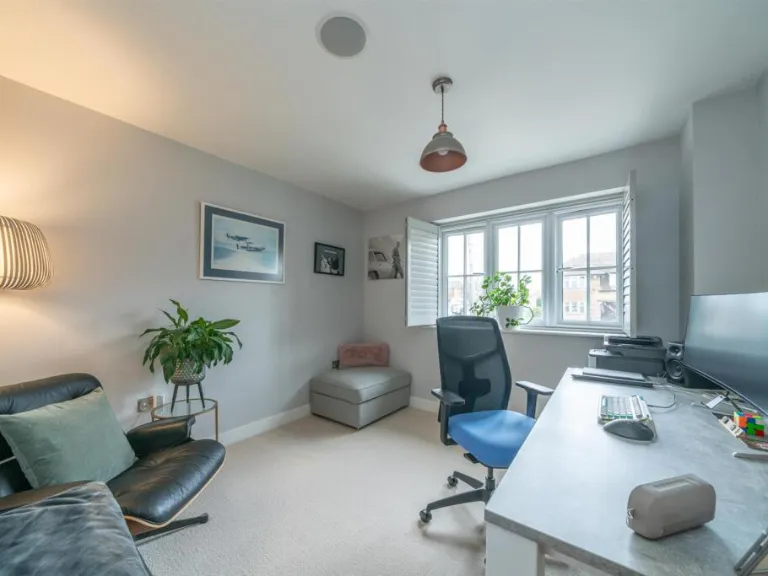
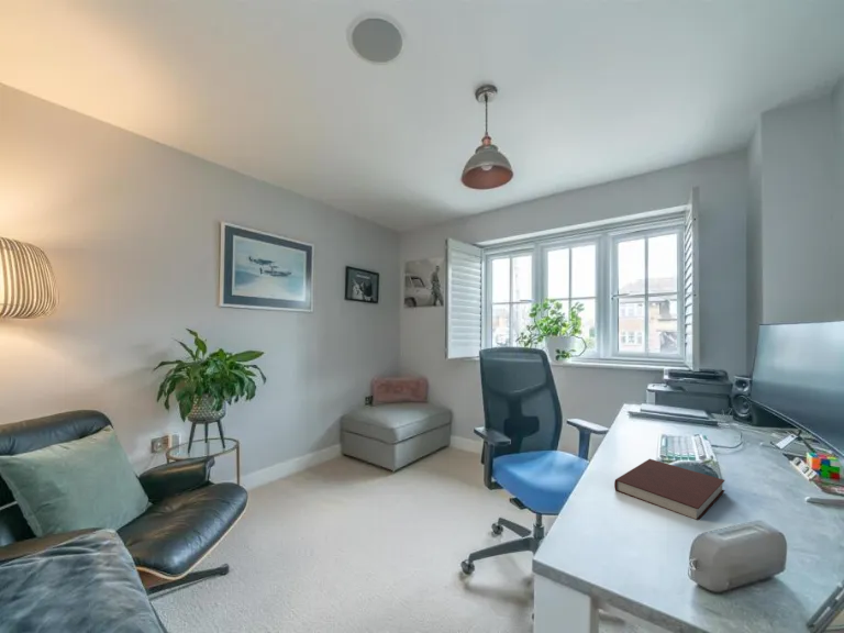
+ notebook (669, 485)
